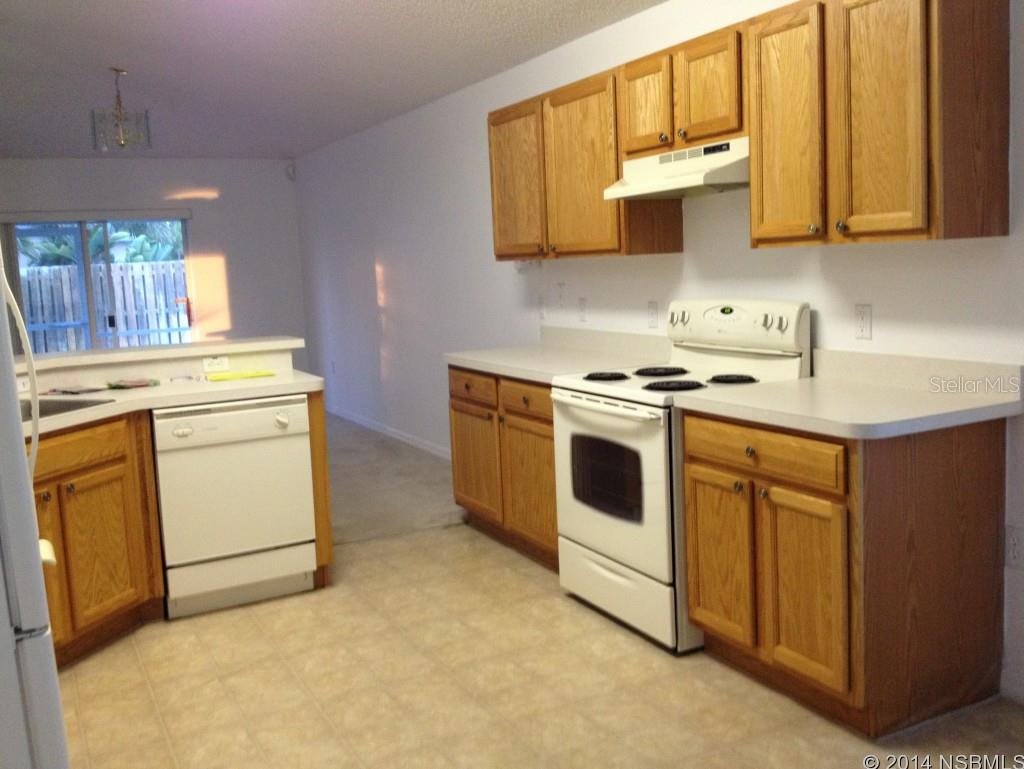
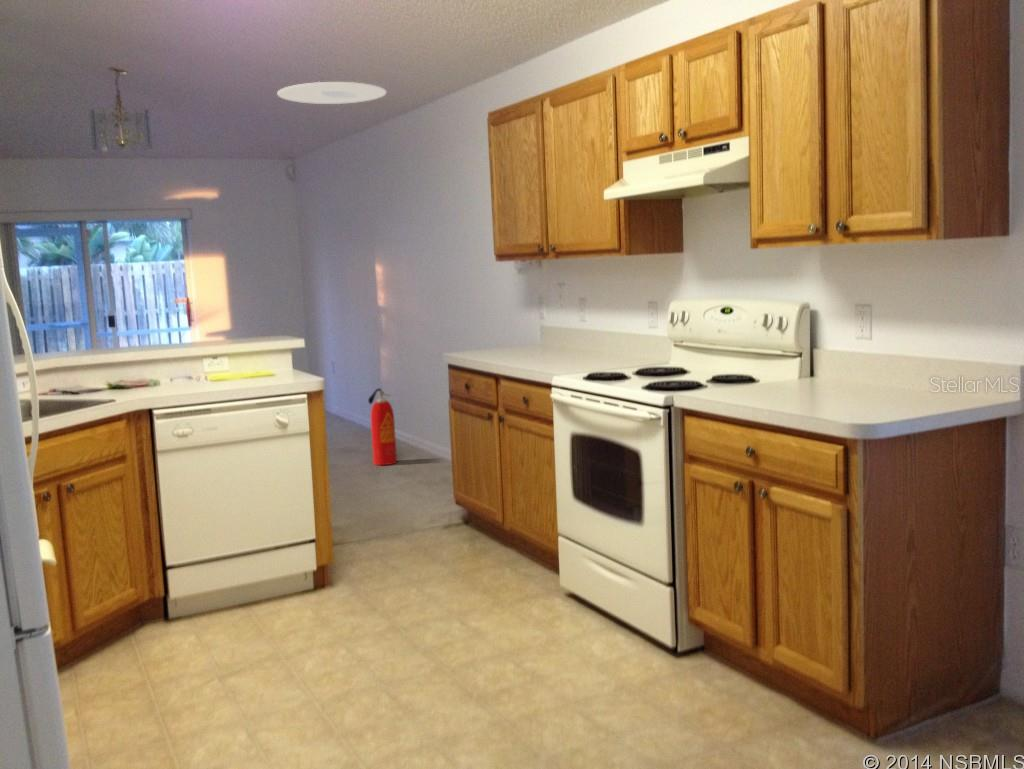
+ ceiling light (331, 88)
+ fire extinguisher (381, 426)
